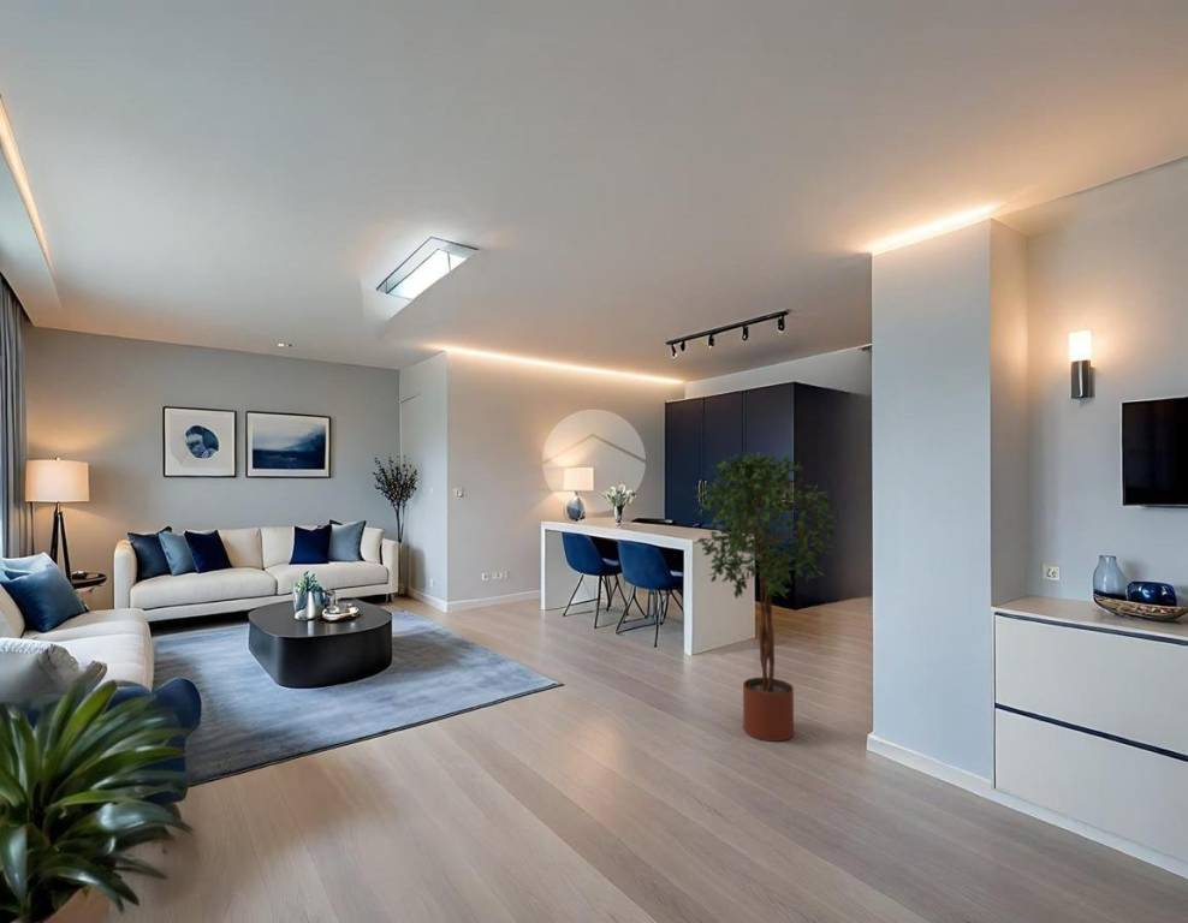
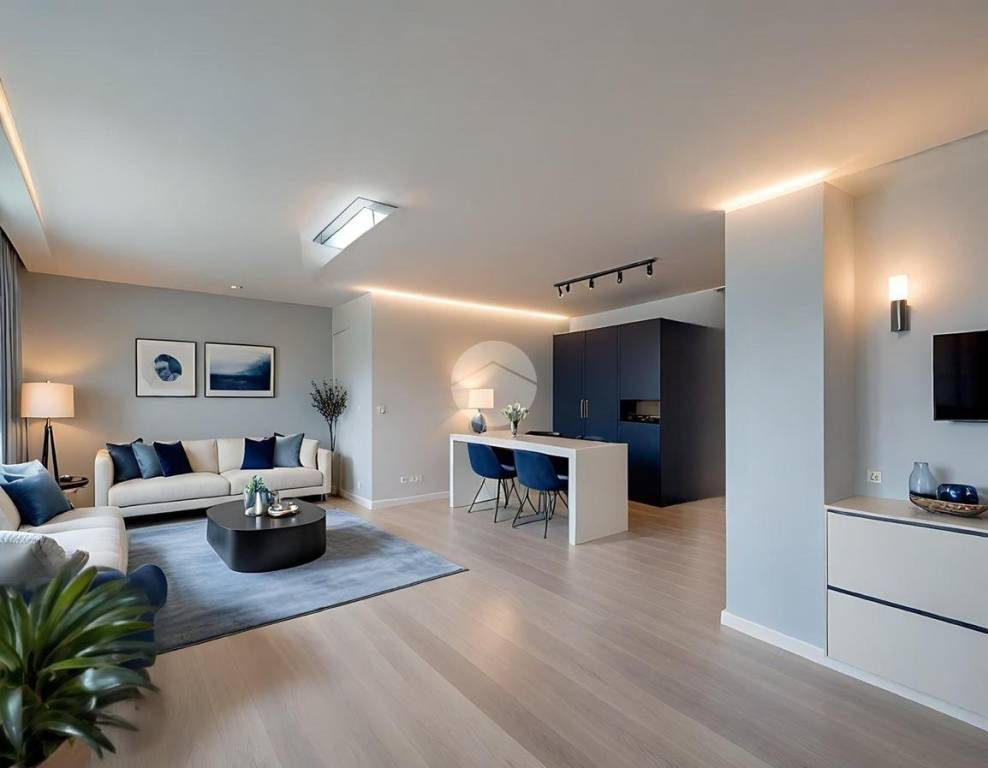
- potted tree (760, 591)
